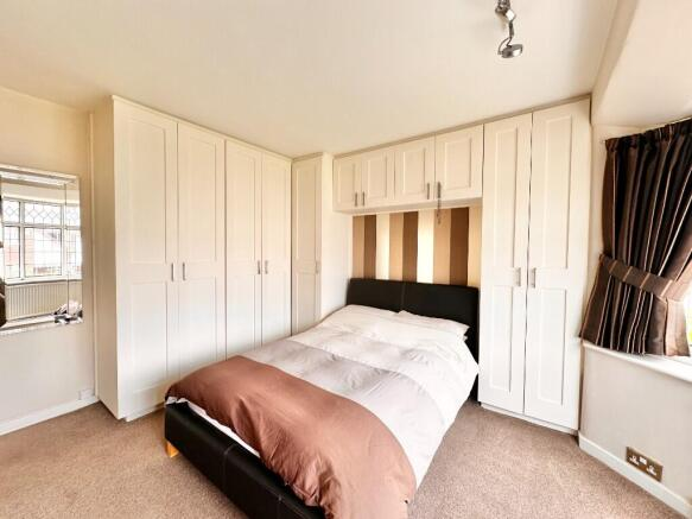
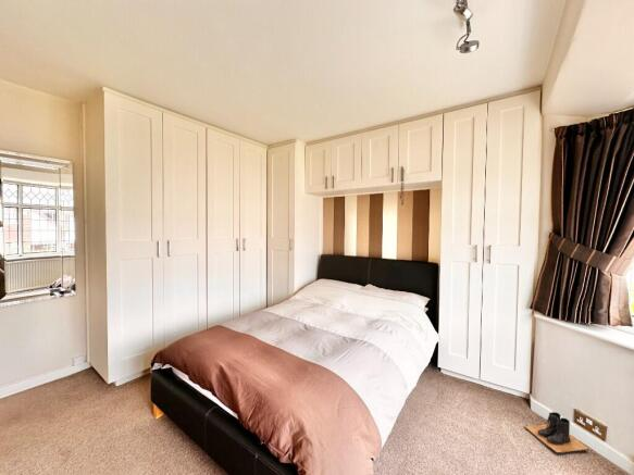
+ boots (555, 427)
